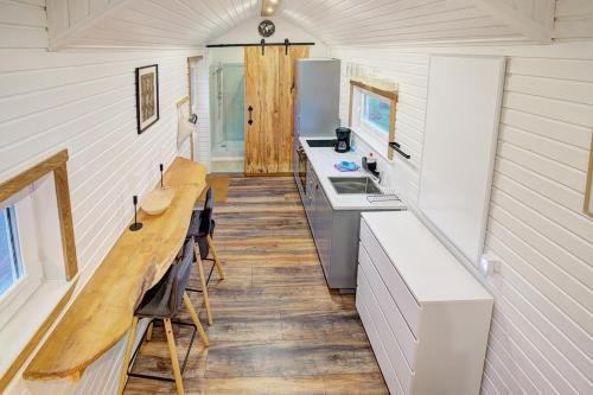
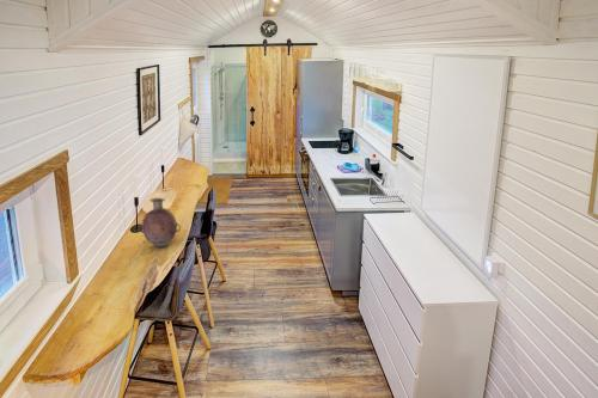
+ vase (159, 222)
